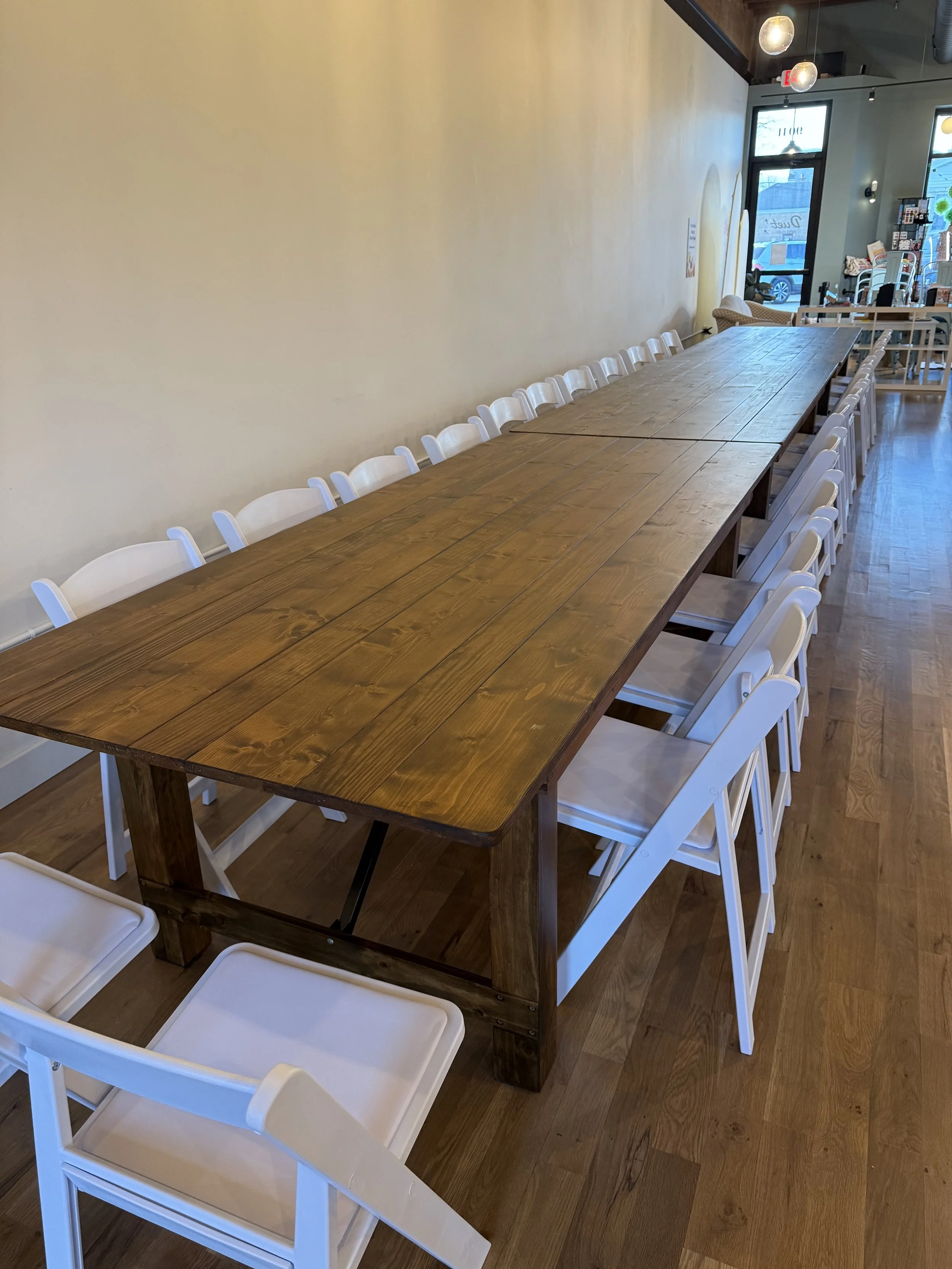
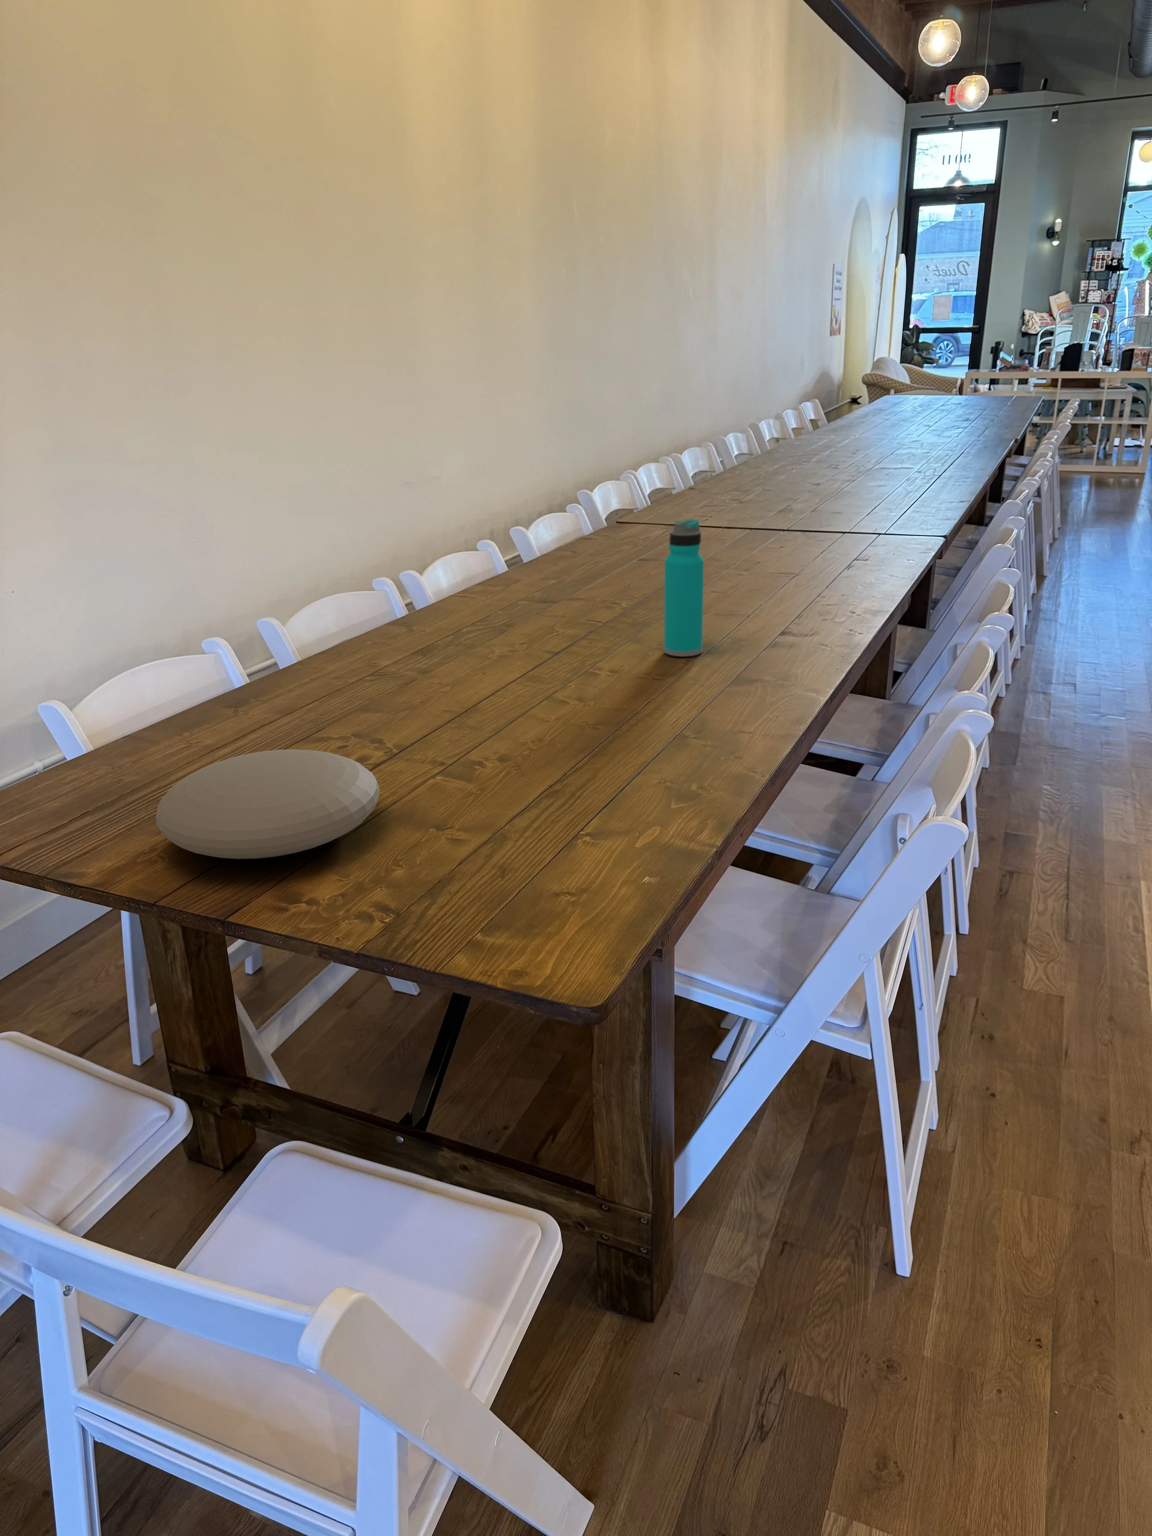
+ water bottle (684, 587)
+ plate (270, 800)
